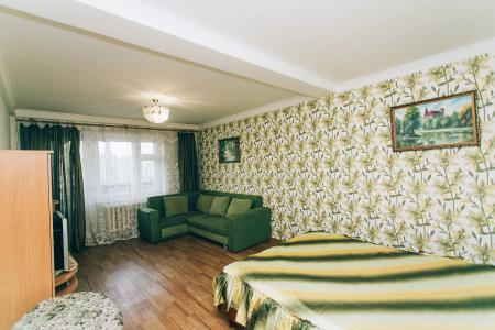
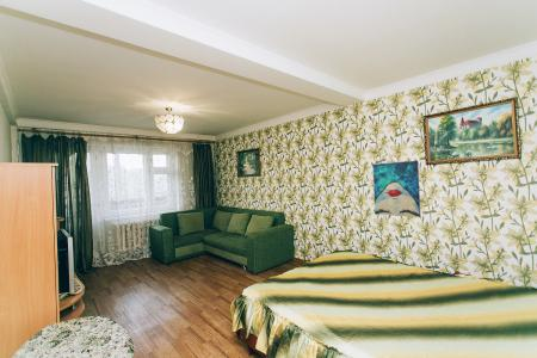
+ wall art (395, 189)
